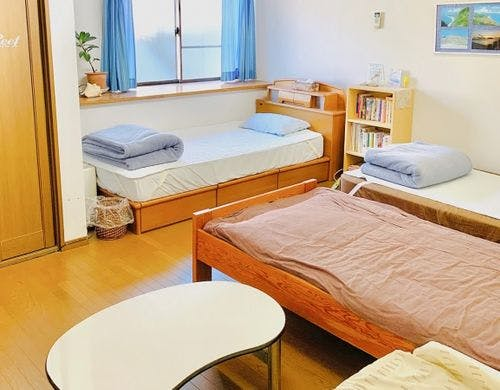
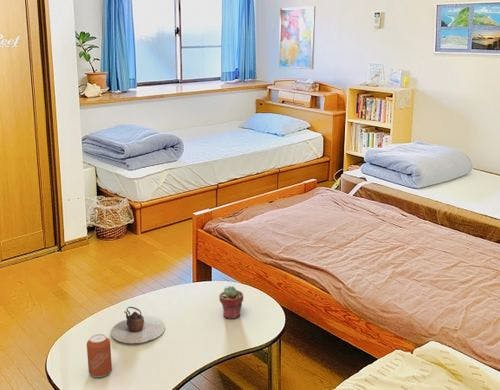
+ teapot (137, 318)
+ can (99, 354)
+ potted succulent (231, 300)
+ wall art (296, 38)
